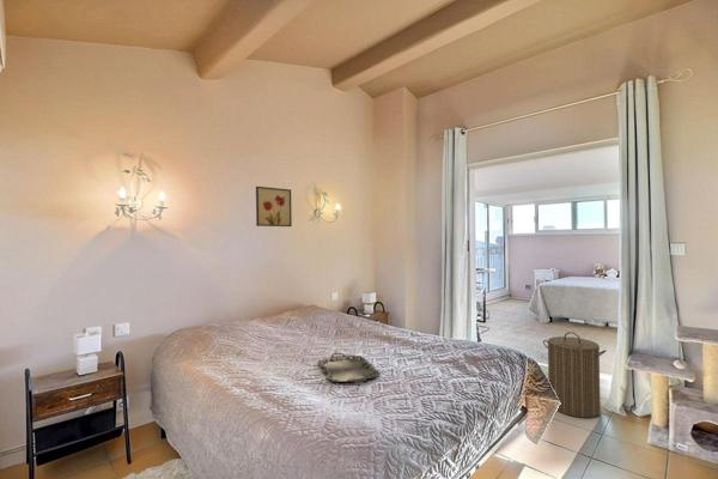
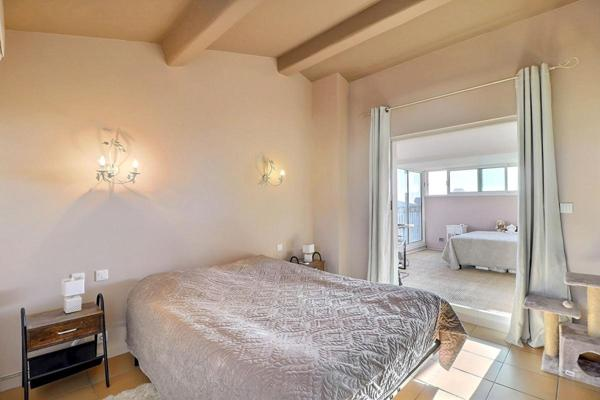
- wall art (273, 207)
- laundry hamper (573, 369)
- serving tray (347, 368)
